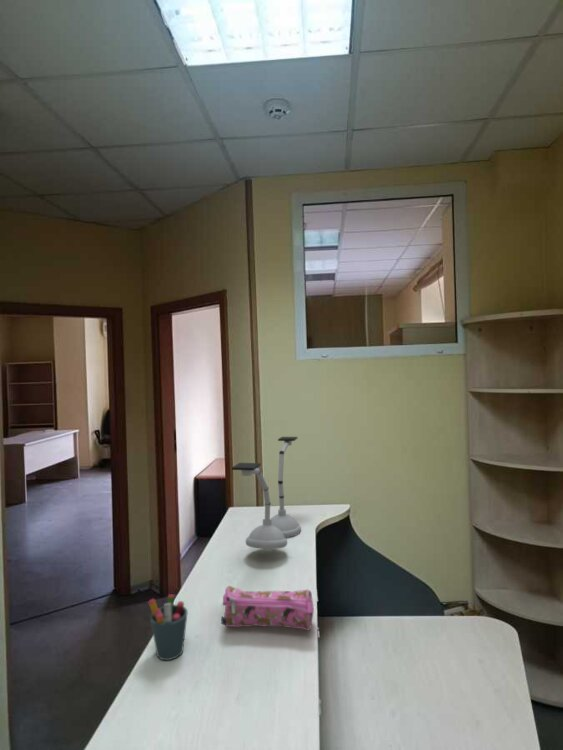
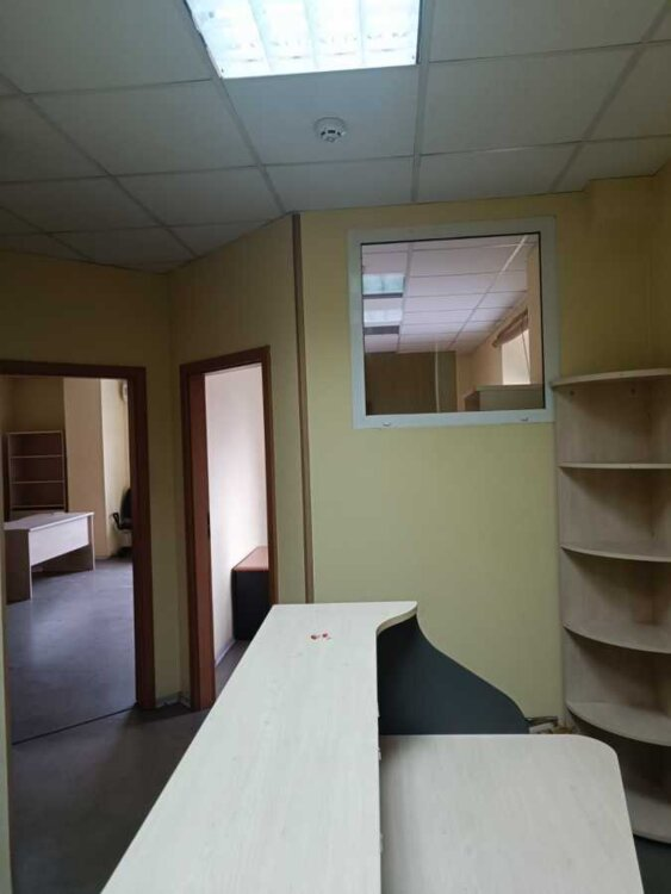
- pen holder (168, 622)
- desk lamp (269, 498)
- pencil case (268, 607)
